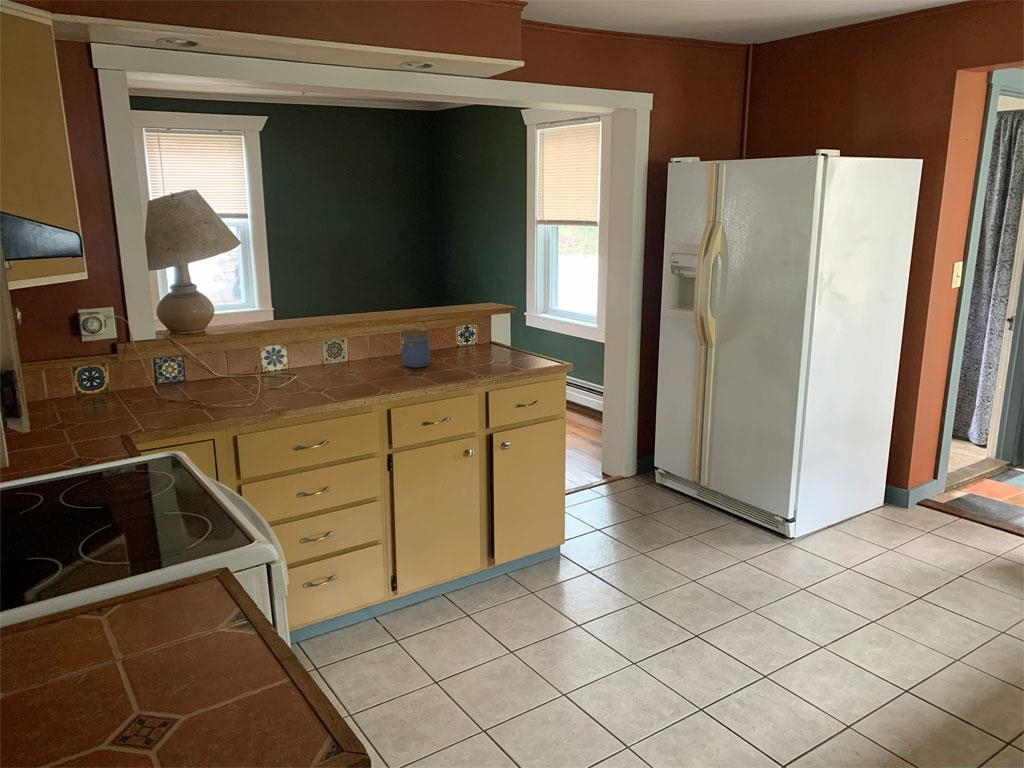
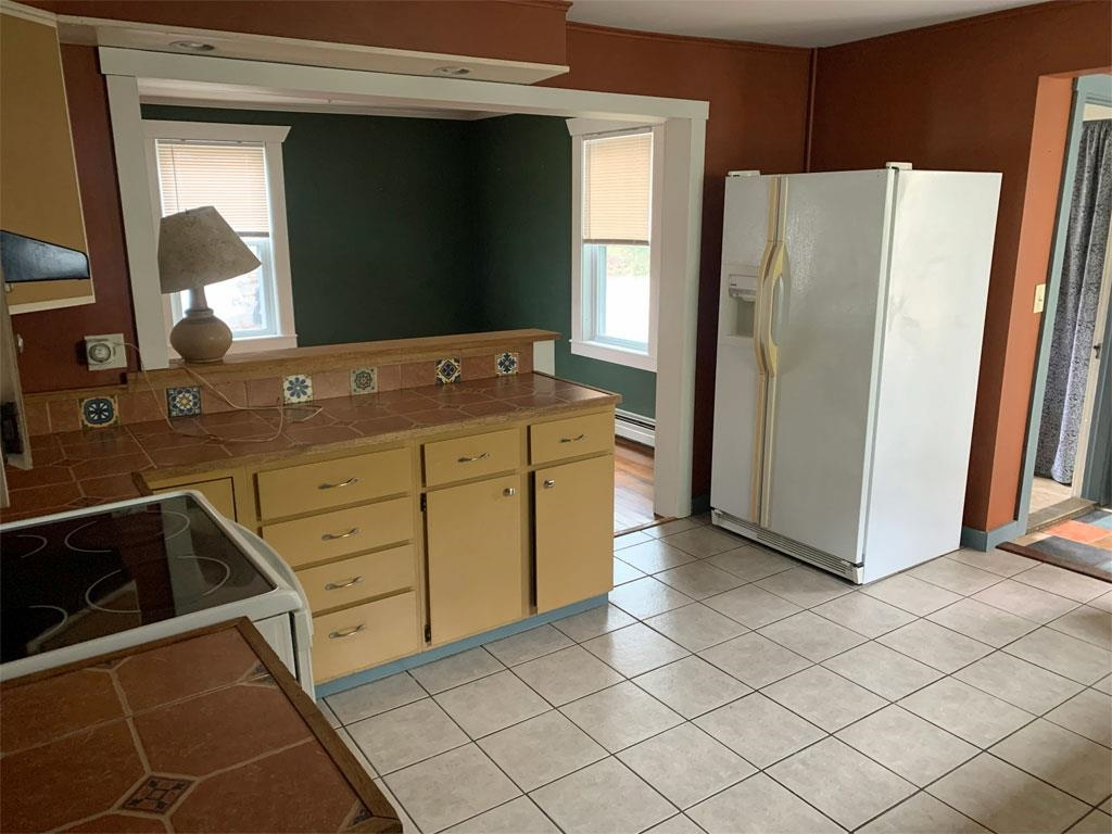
- jar (416, 346)
